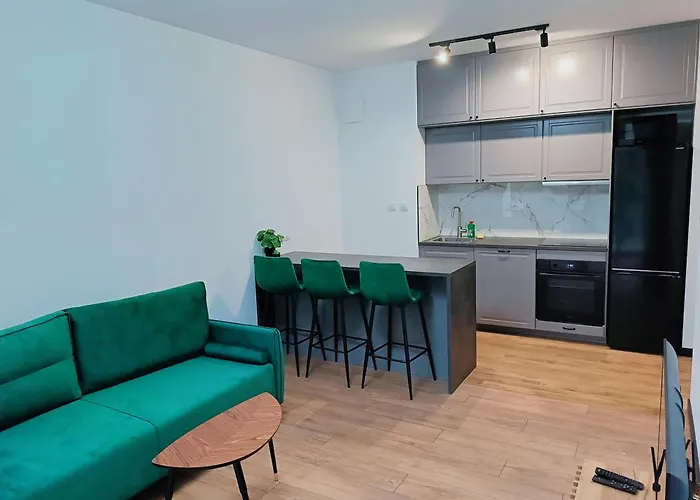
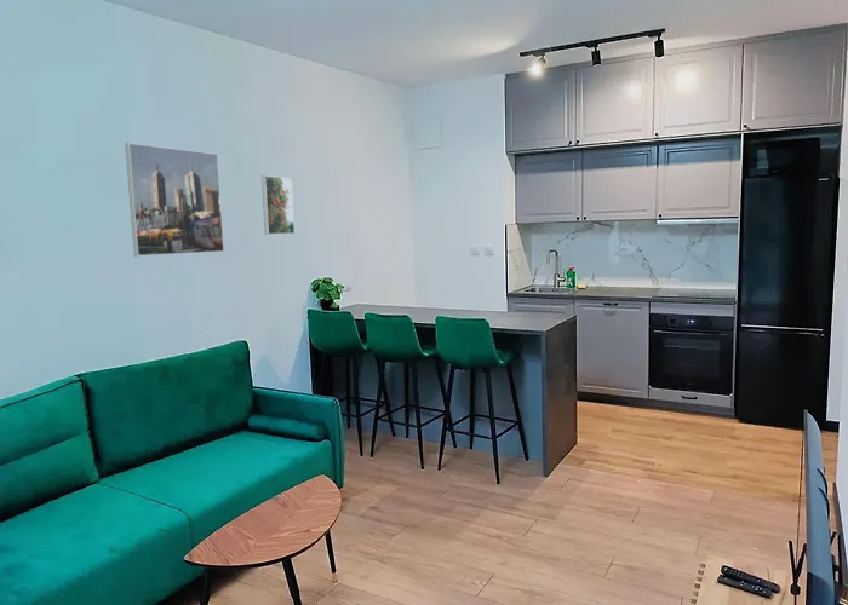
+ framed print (178, 201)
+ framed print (277, 204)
